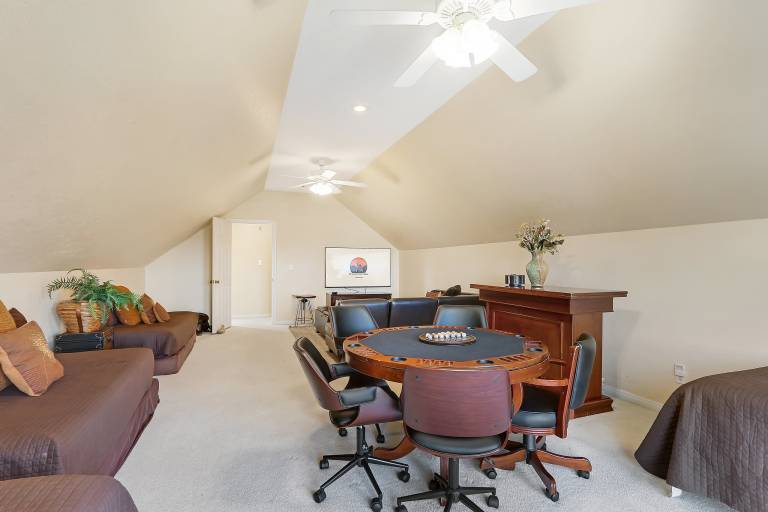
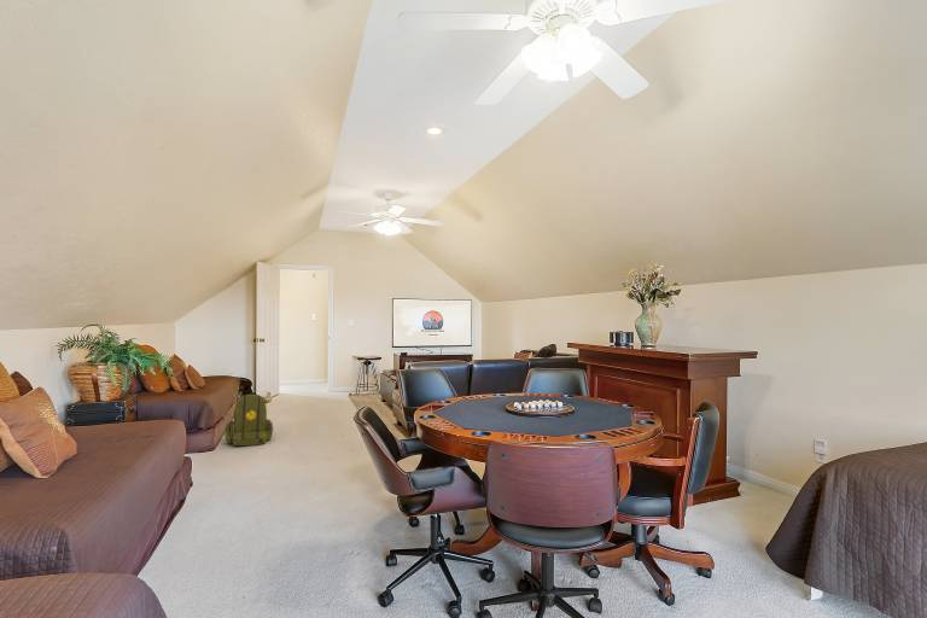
+ backpack (249, 416)
